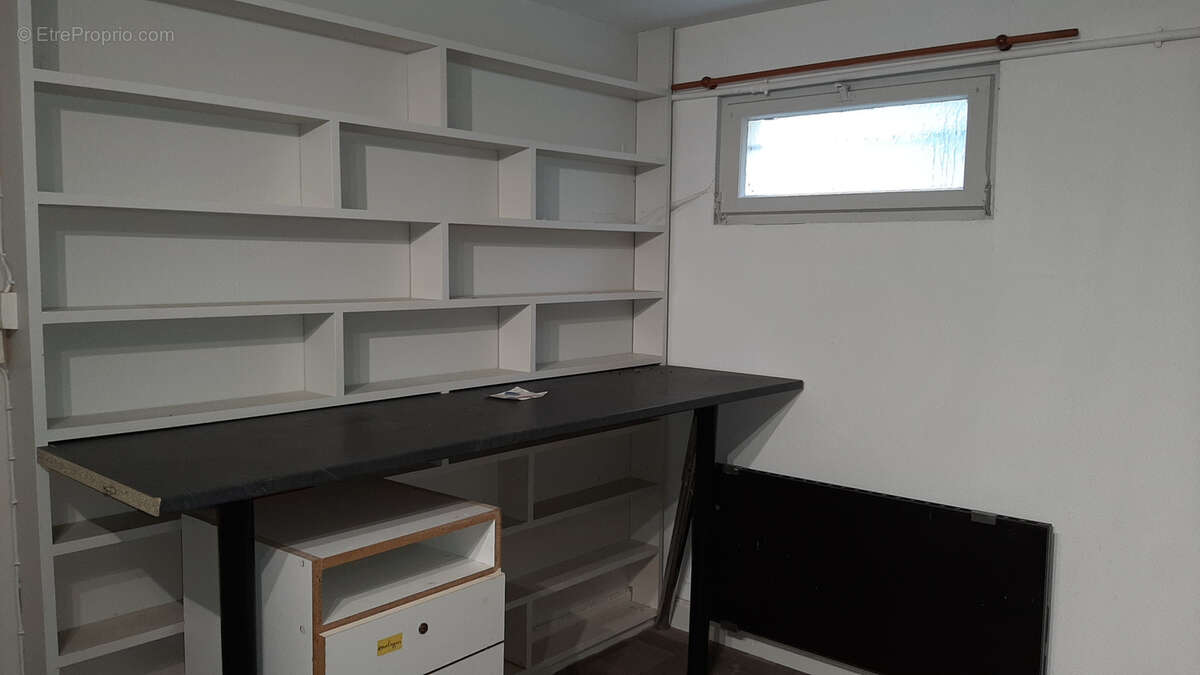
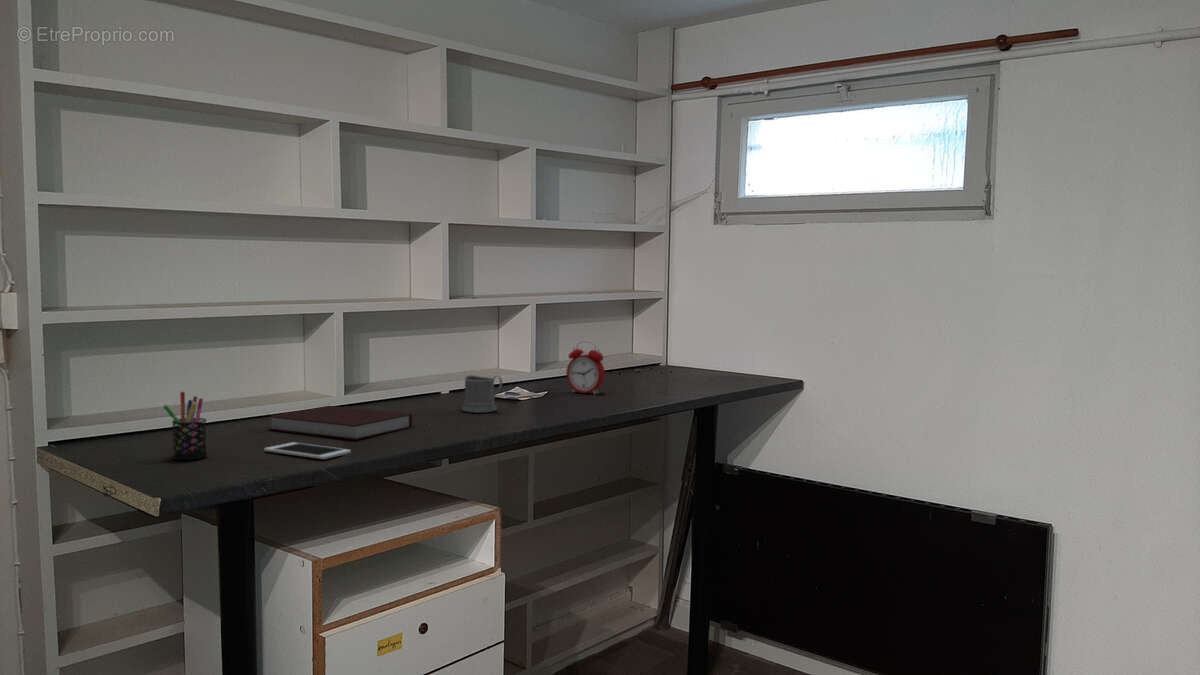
+ pen holder (184, 425)
+ mug (484, 392)
+ notebook (341, 421)
+ alarm clock (585, 367)
+ cell phone (307, 450)
